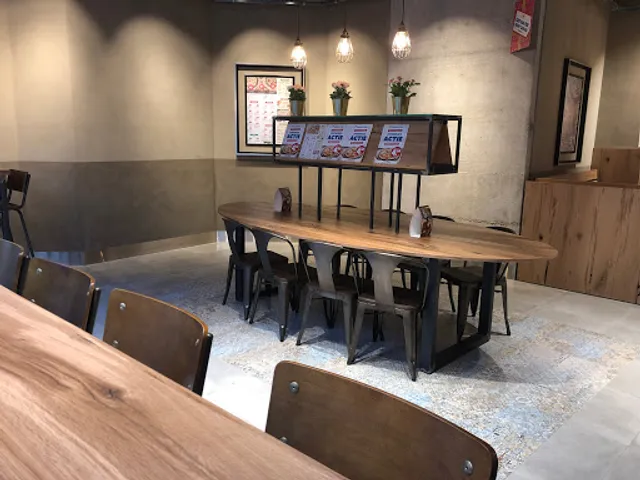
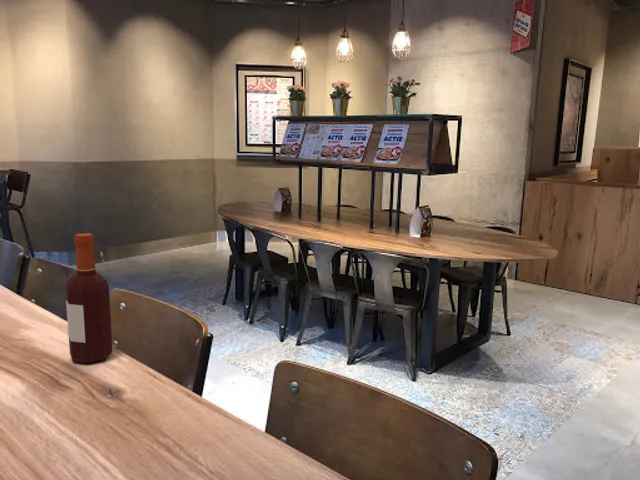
+ bottle (87, 296)
